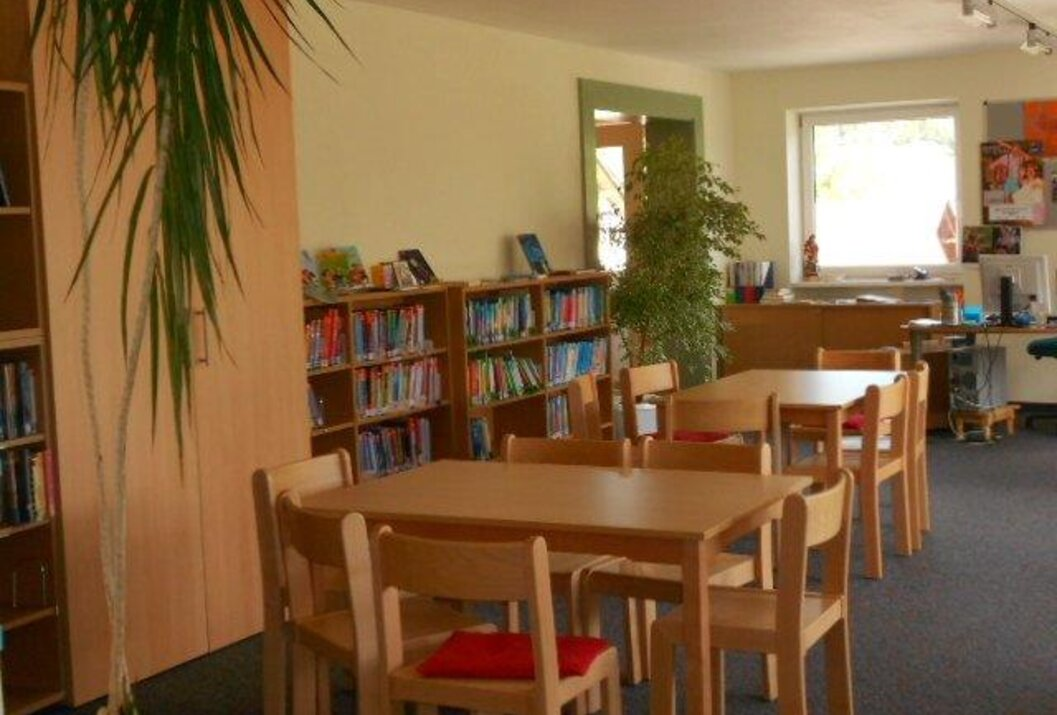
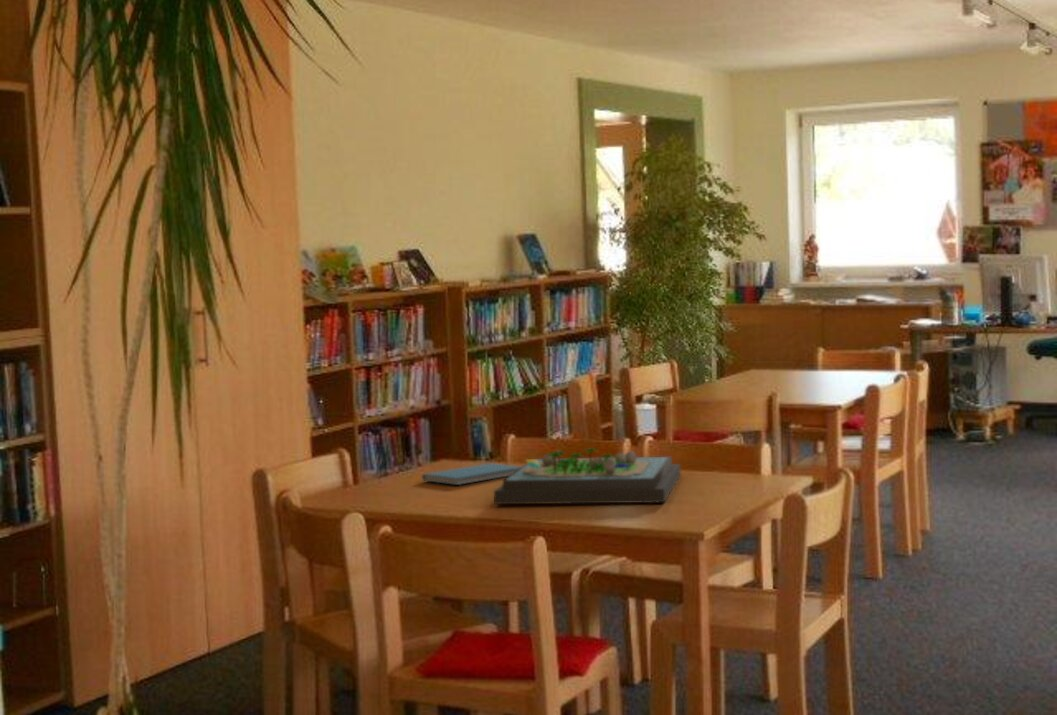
+ board game (590, 469)
+ book (473, 473)
